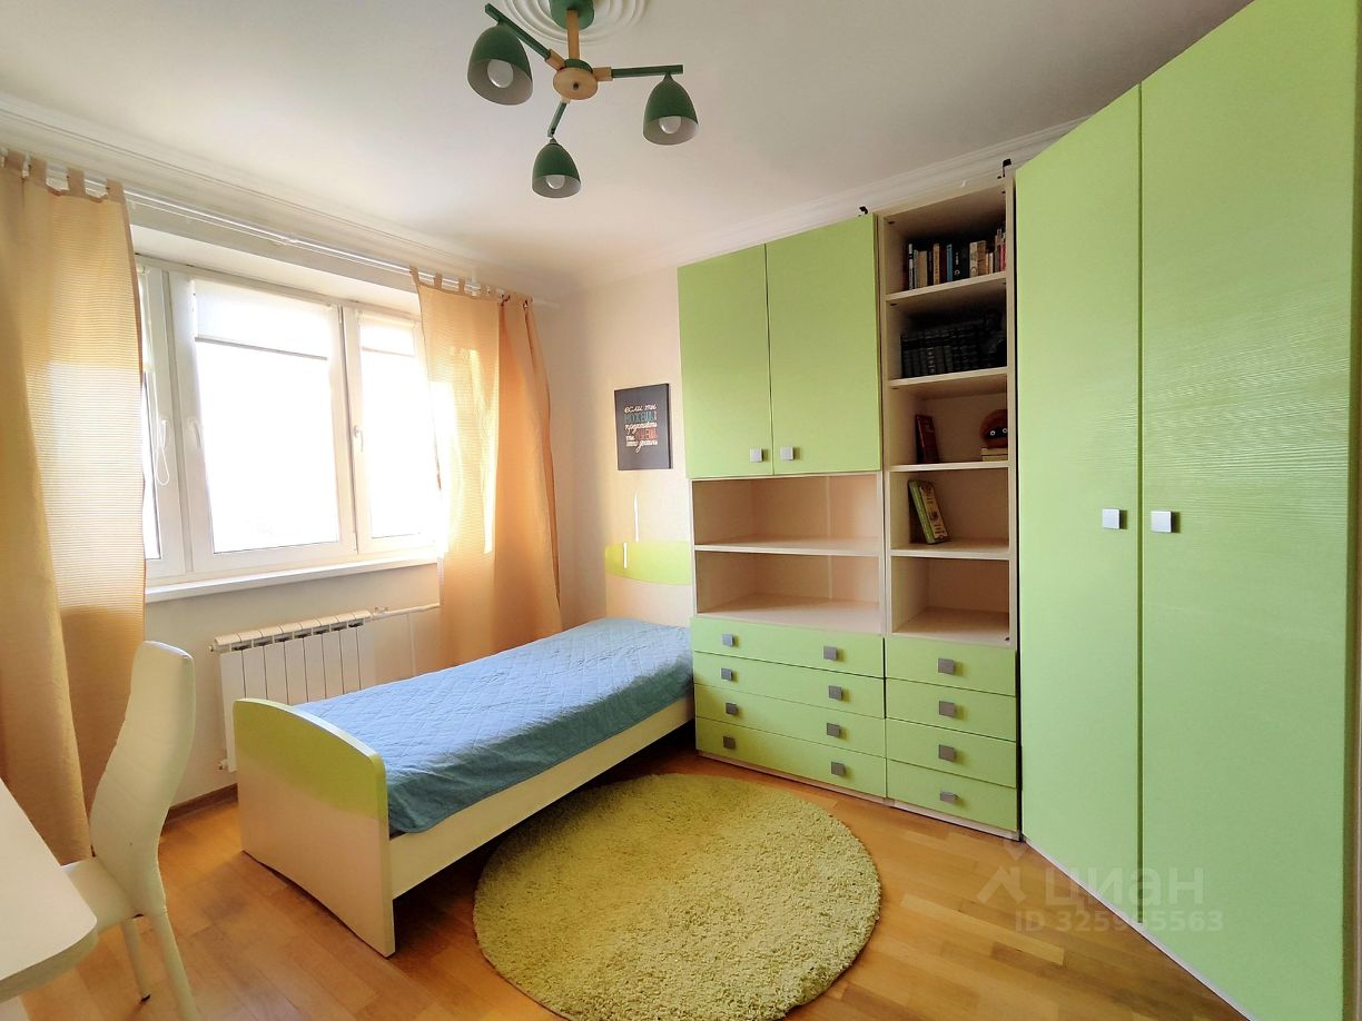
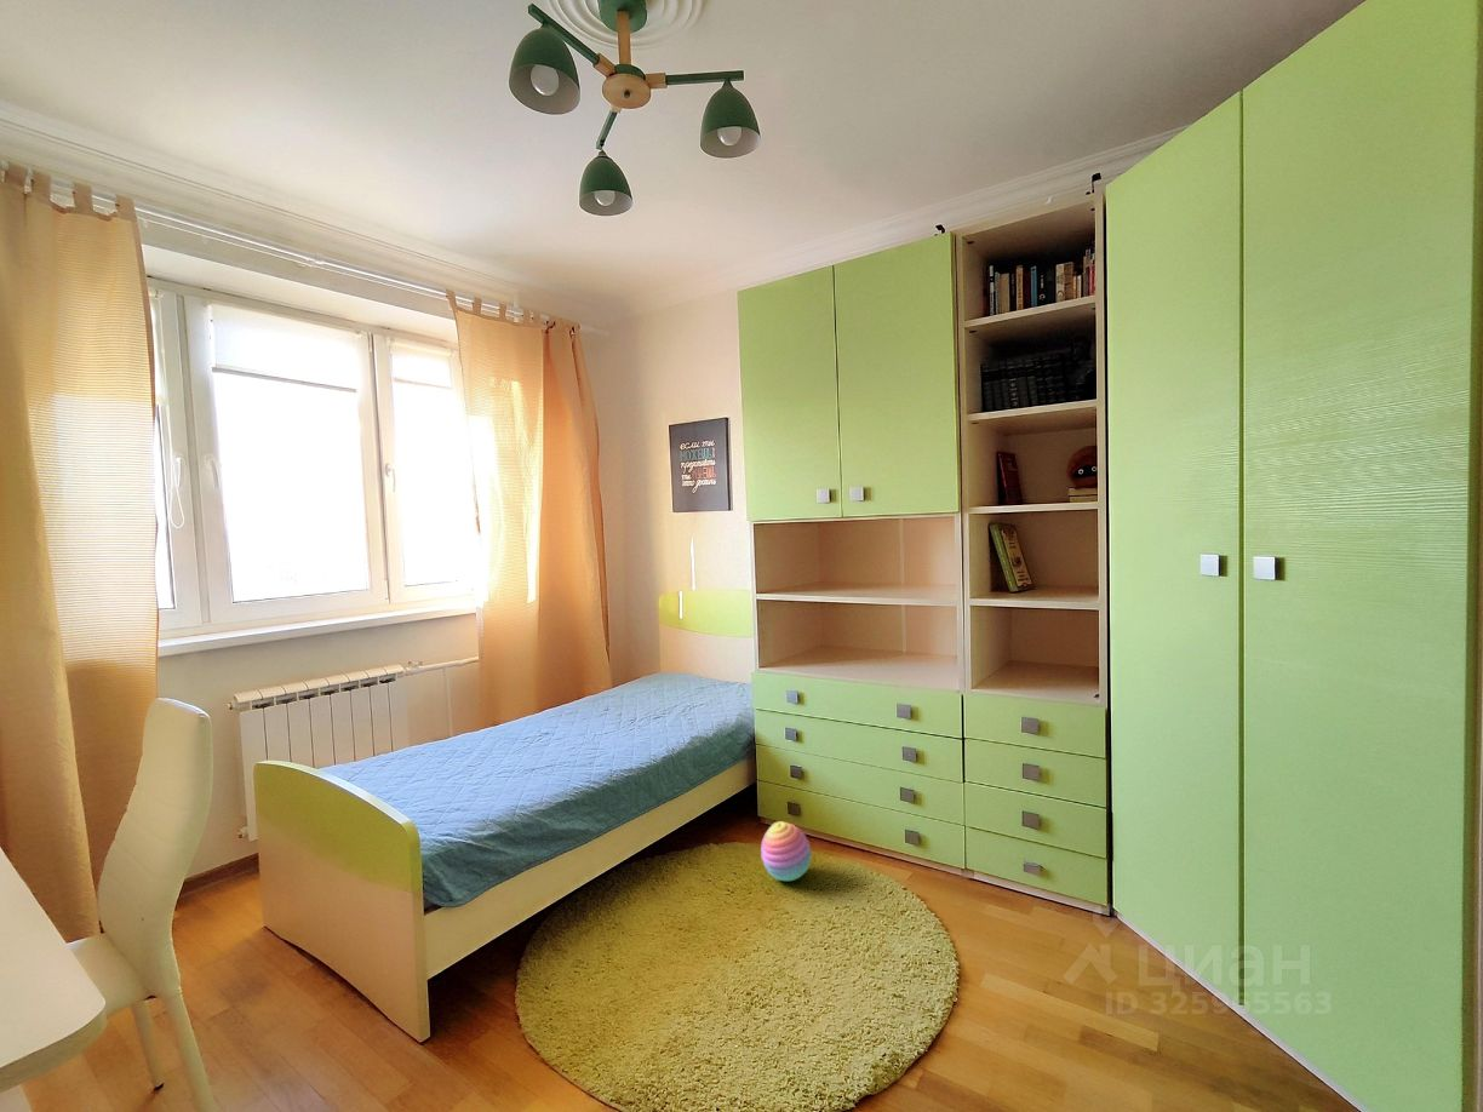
+ stacking toy (785, 848)
